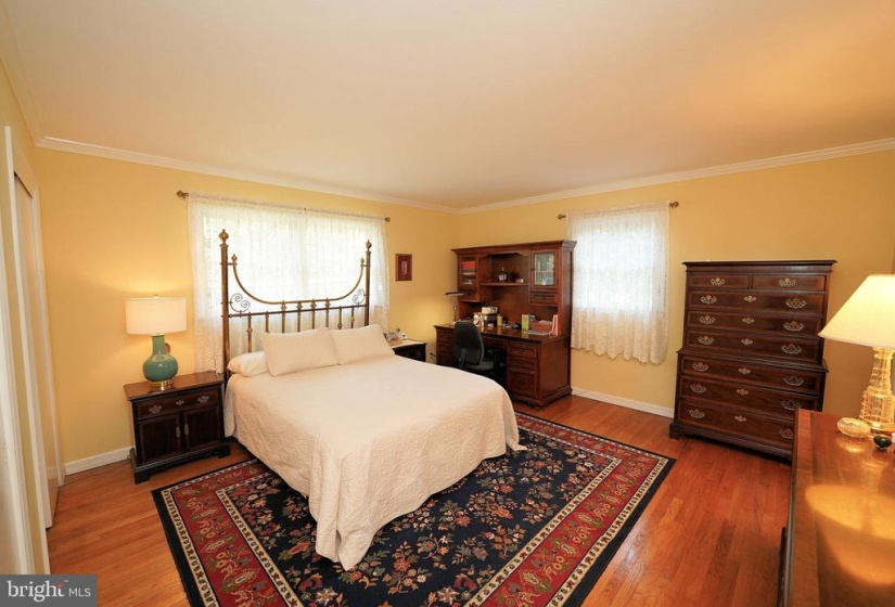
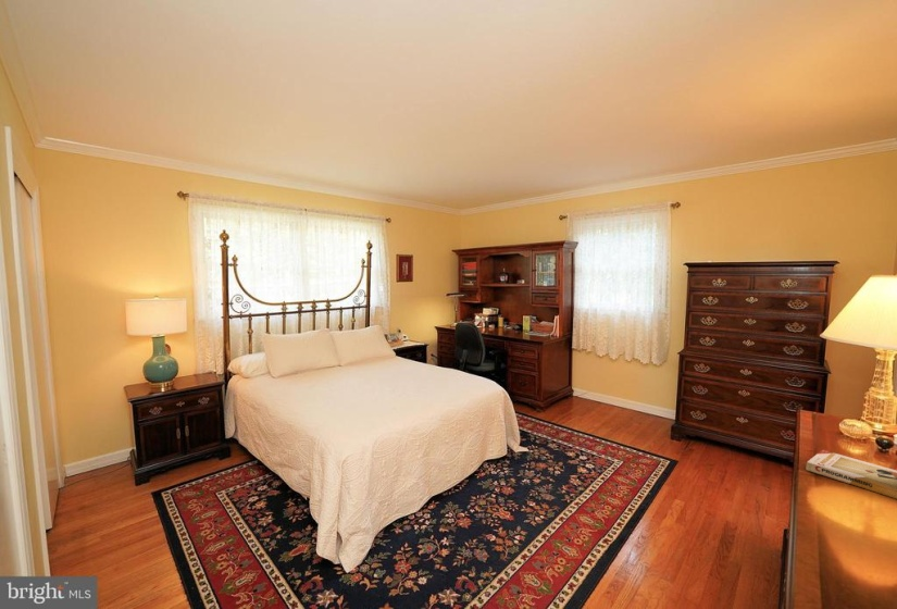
+ book (859, 473)
